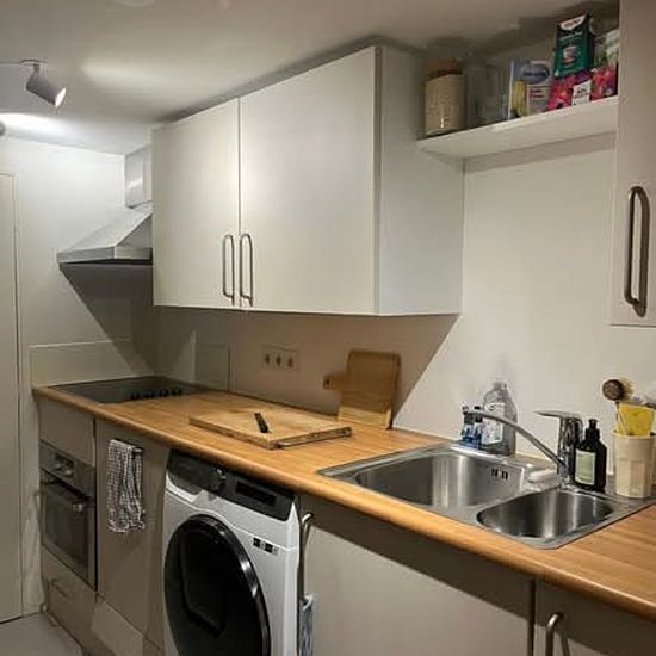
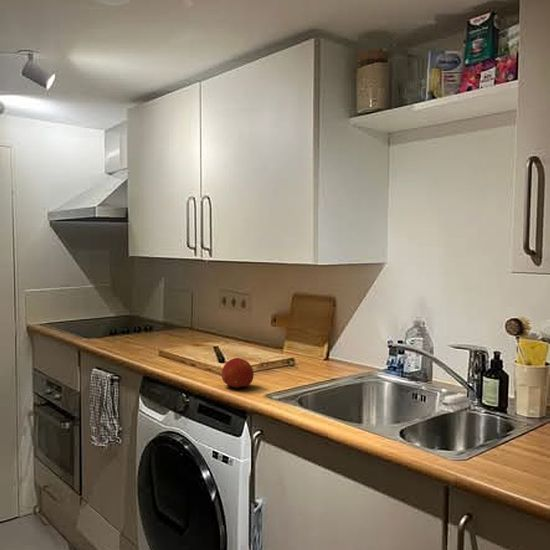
+ fruit (237, 372)
